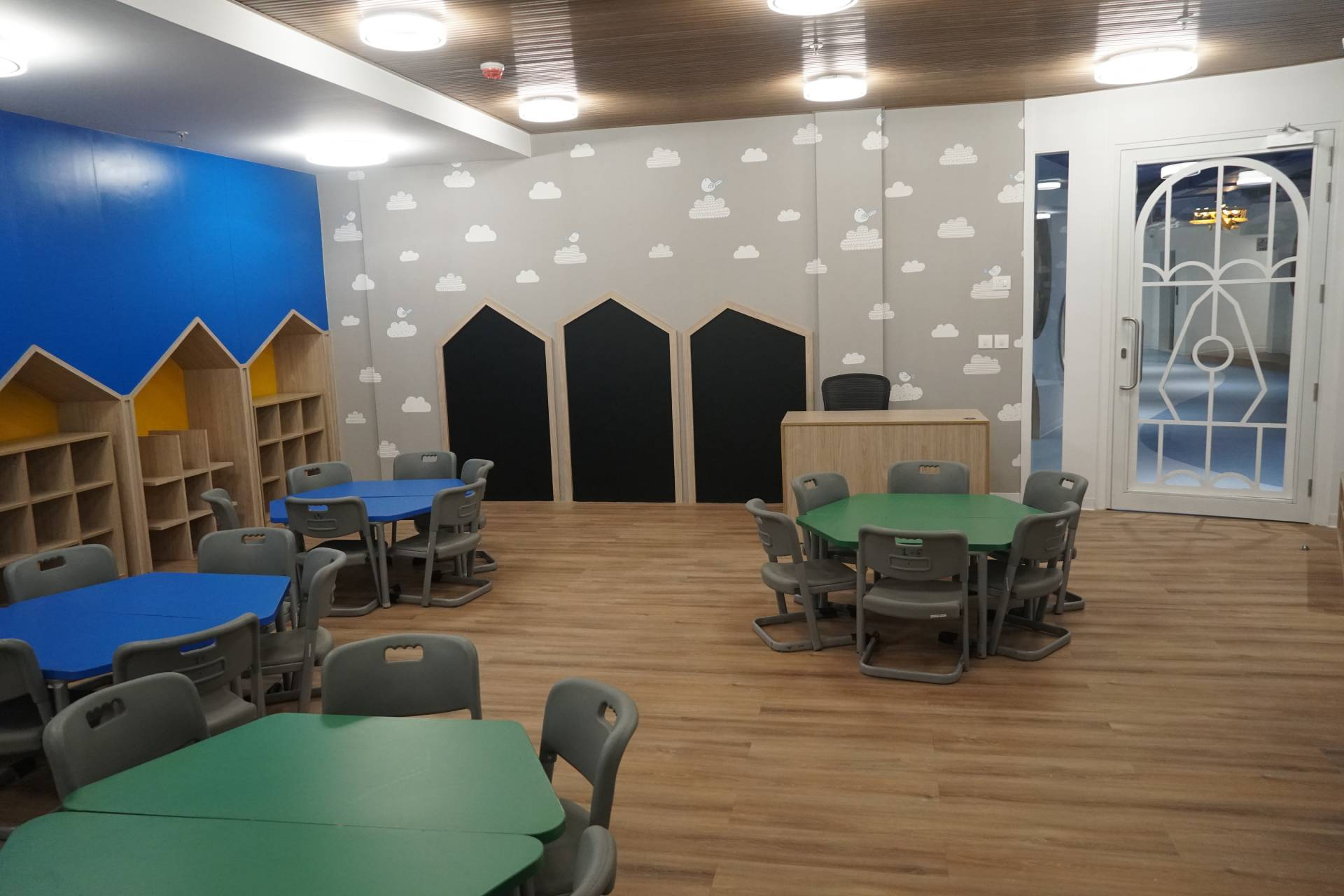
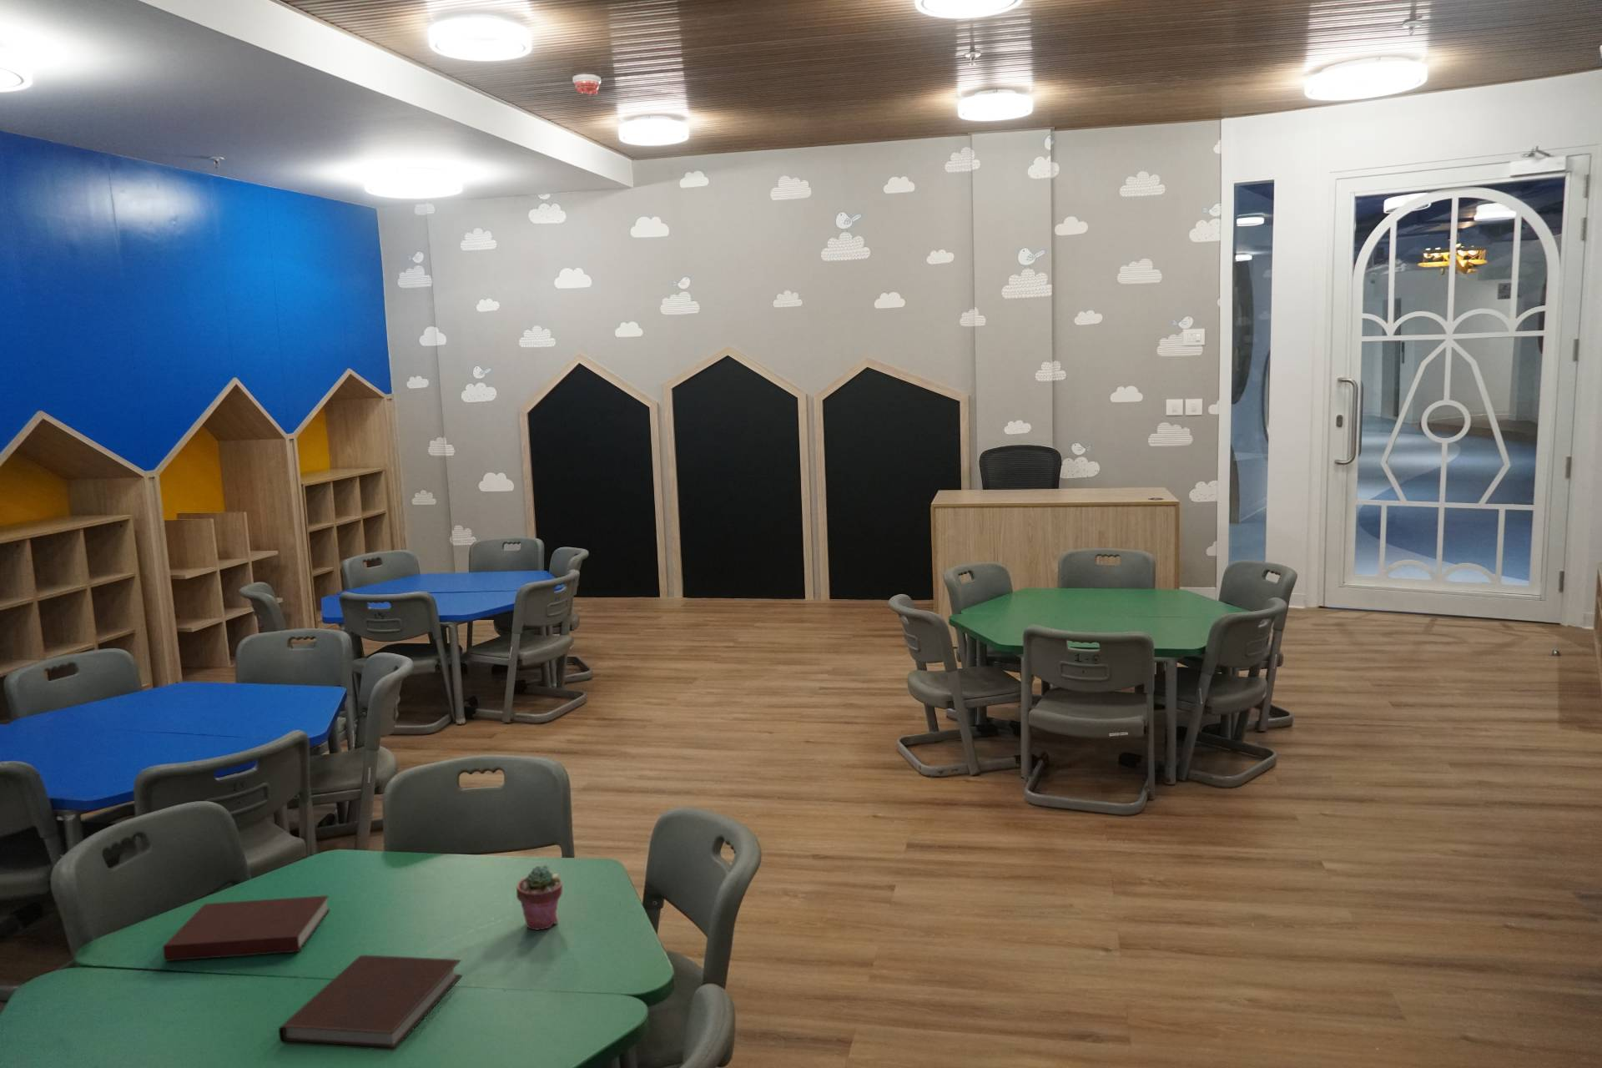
+ potted succulent (540, 894)
+ notebook (249, 927)
+ notebook (374, 999)
